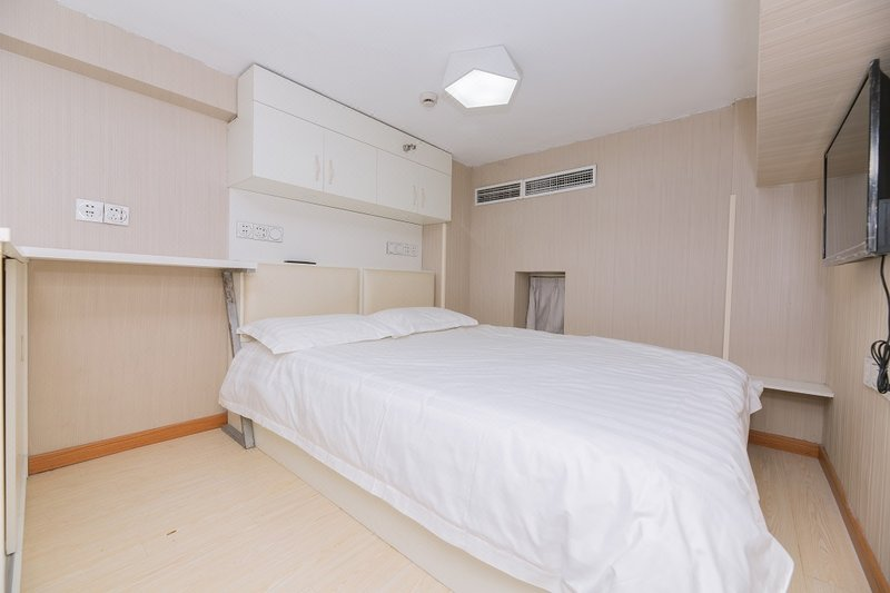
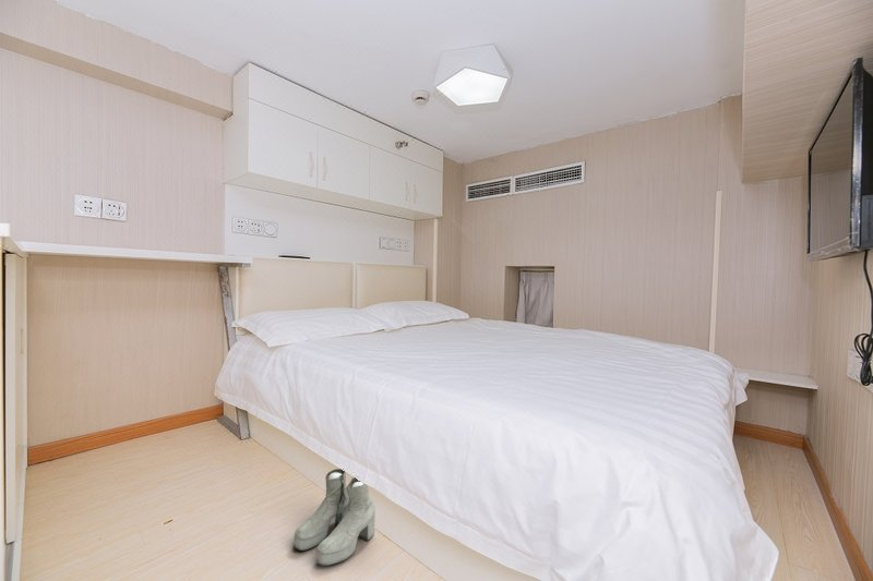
+ boots (336, 510)
